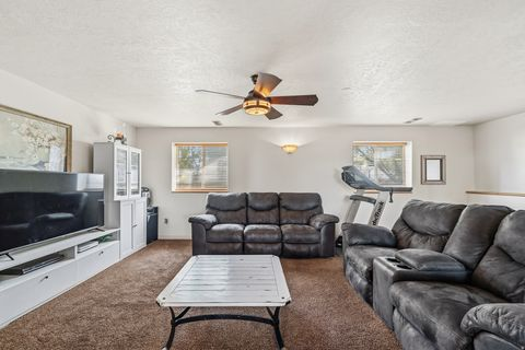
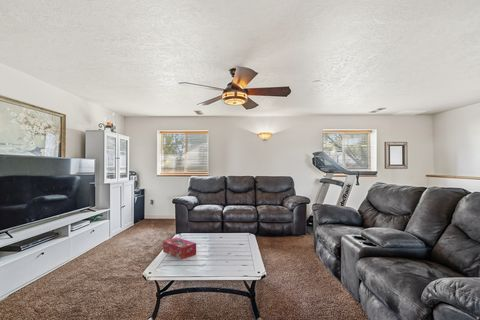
+ tissue box (179, 247)
